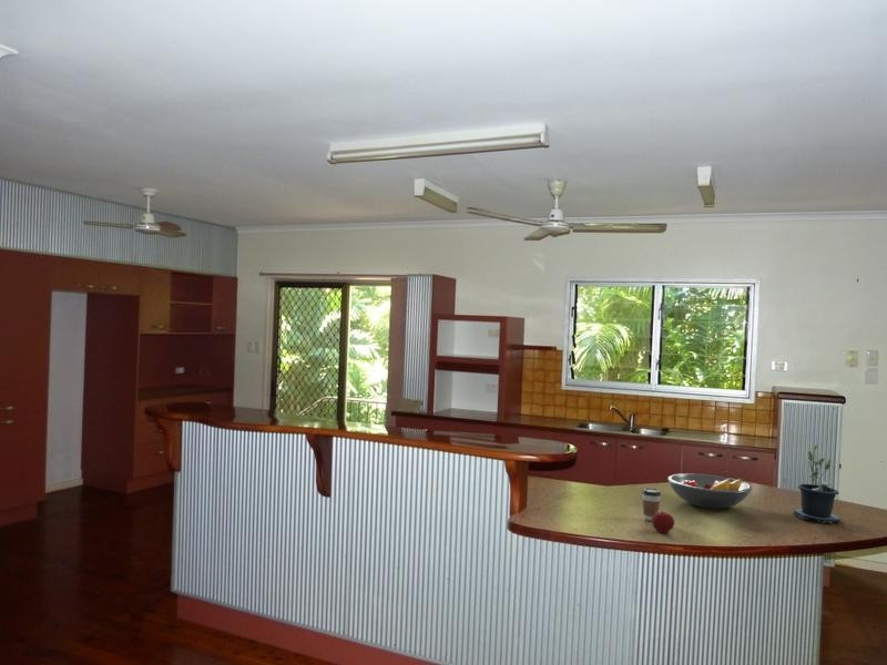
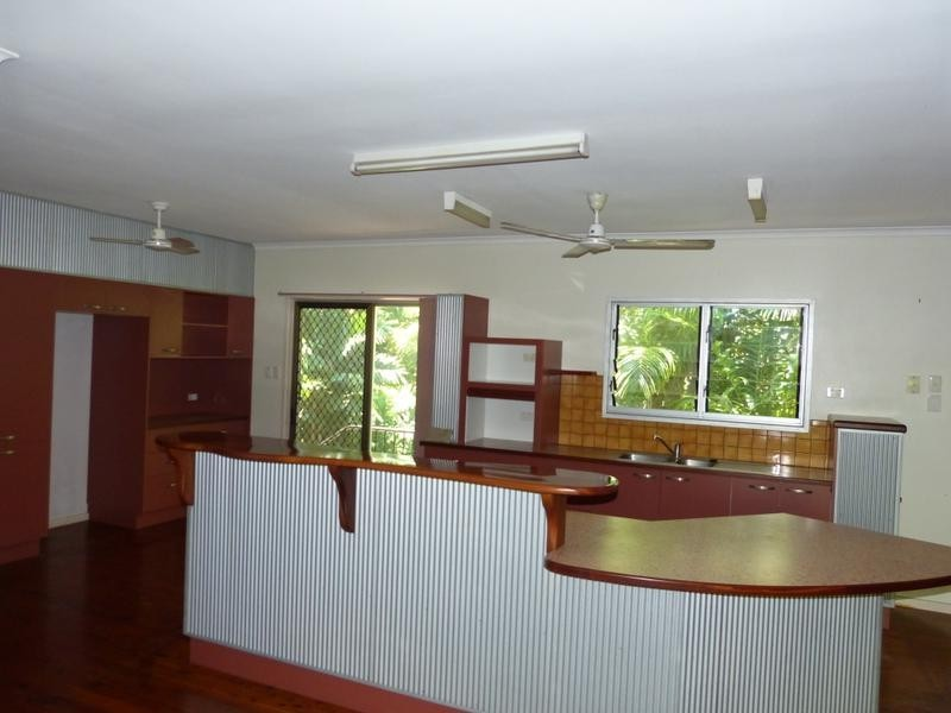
- potted plant (818, 481)
- coffee cup (651, 504)
- fruit bowl (708, 490)
- apple (662, 521)
